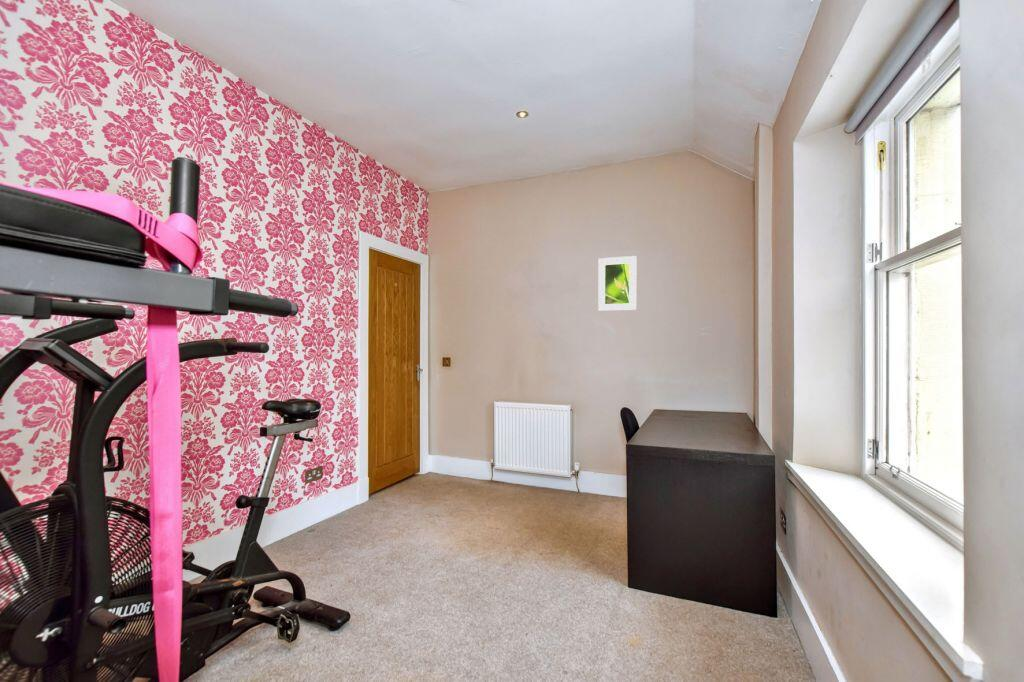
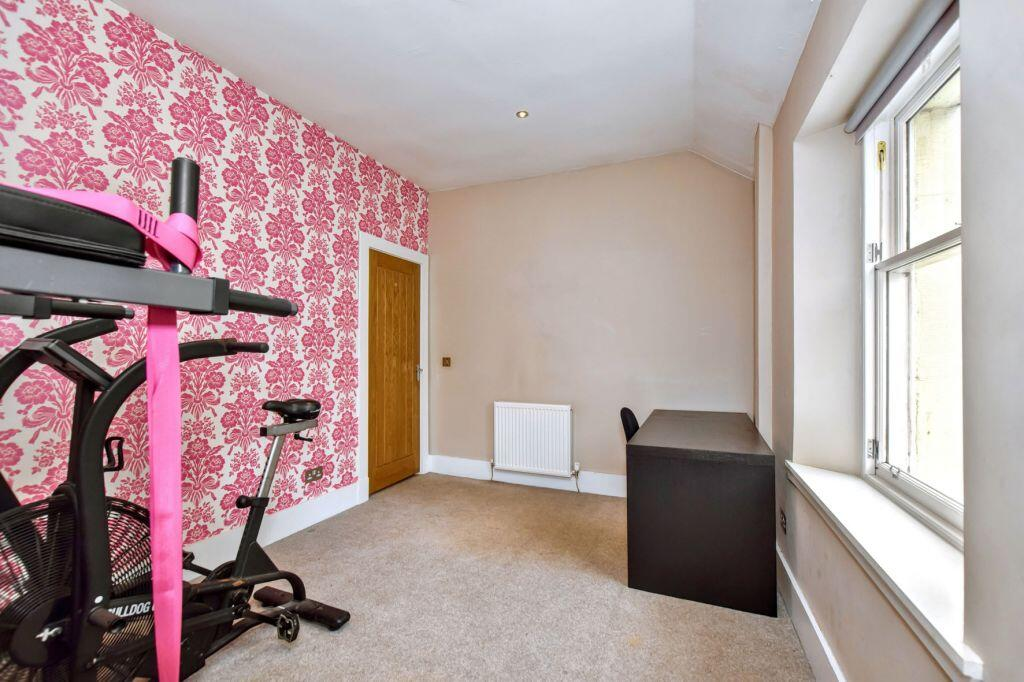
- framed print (617, 283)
